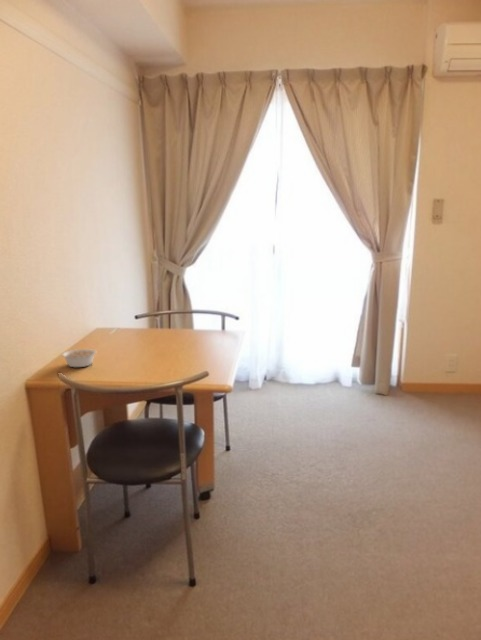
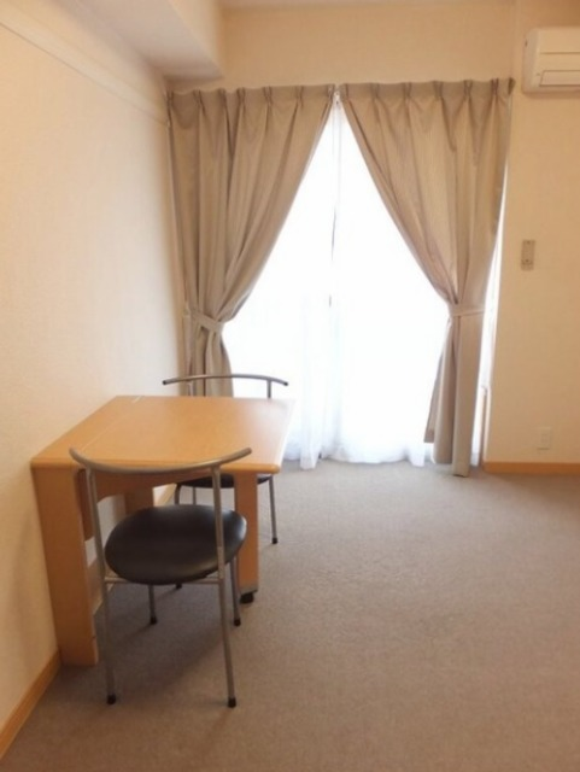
- legume (80, 357)
